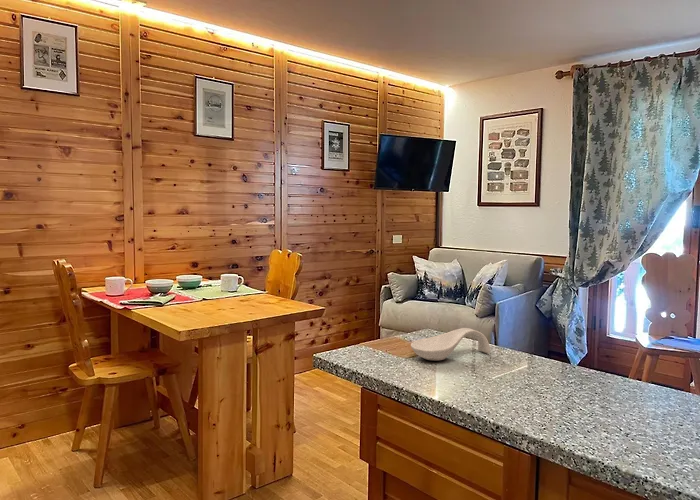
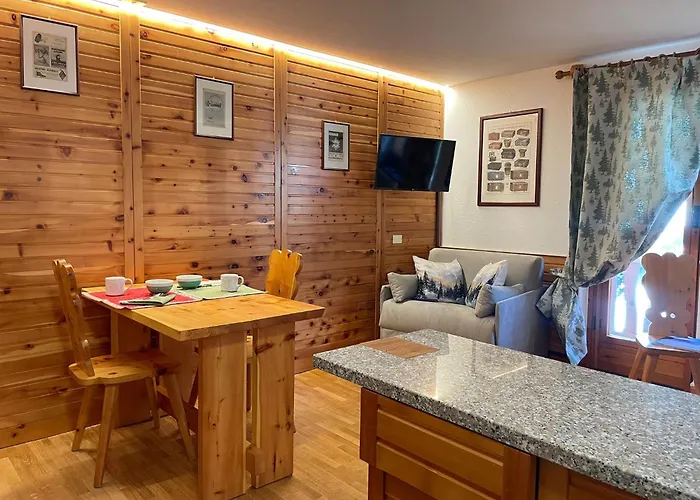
- spoon rest (450, 343)
